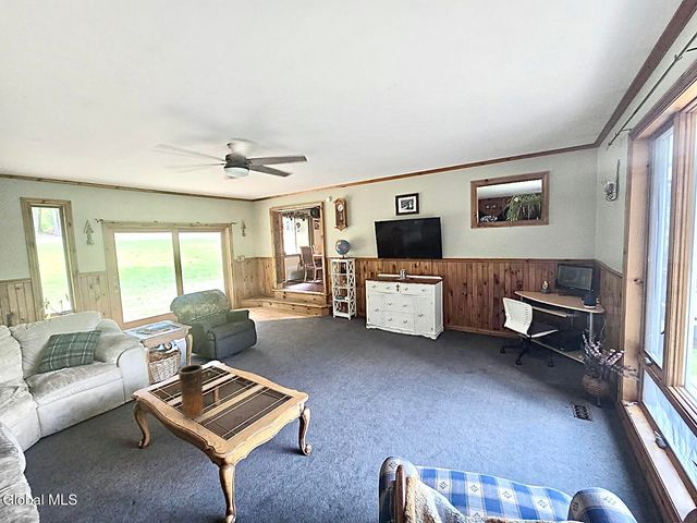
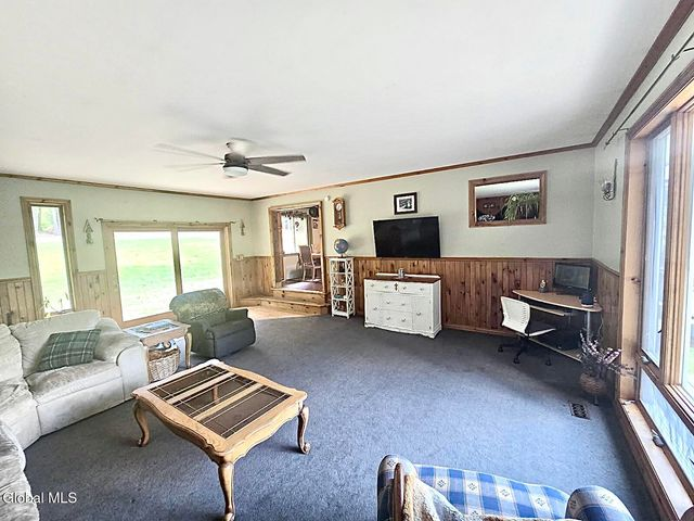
- vase (192, 391)
